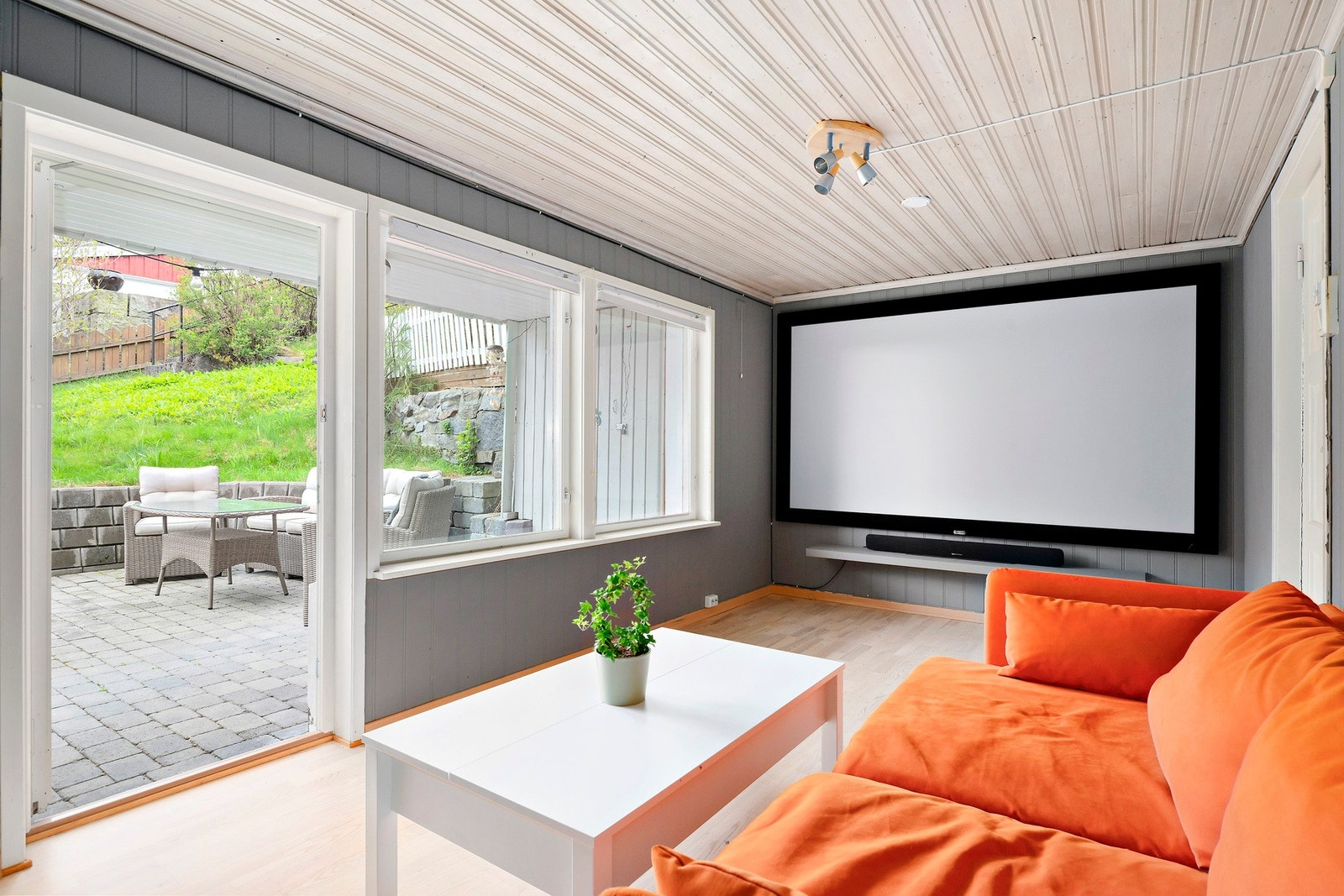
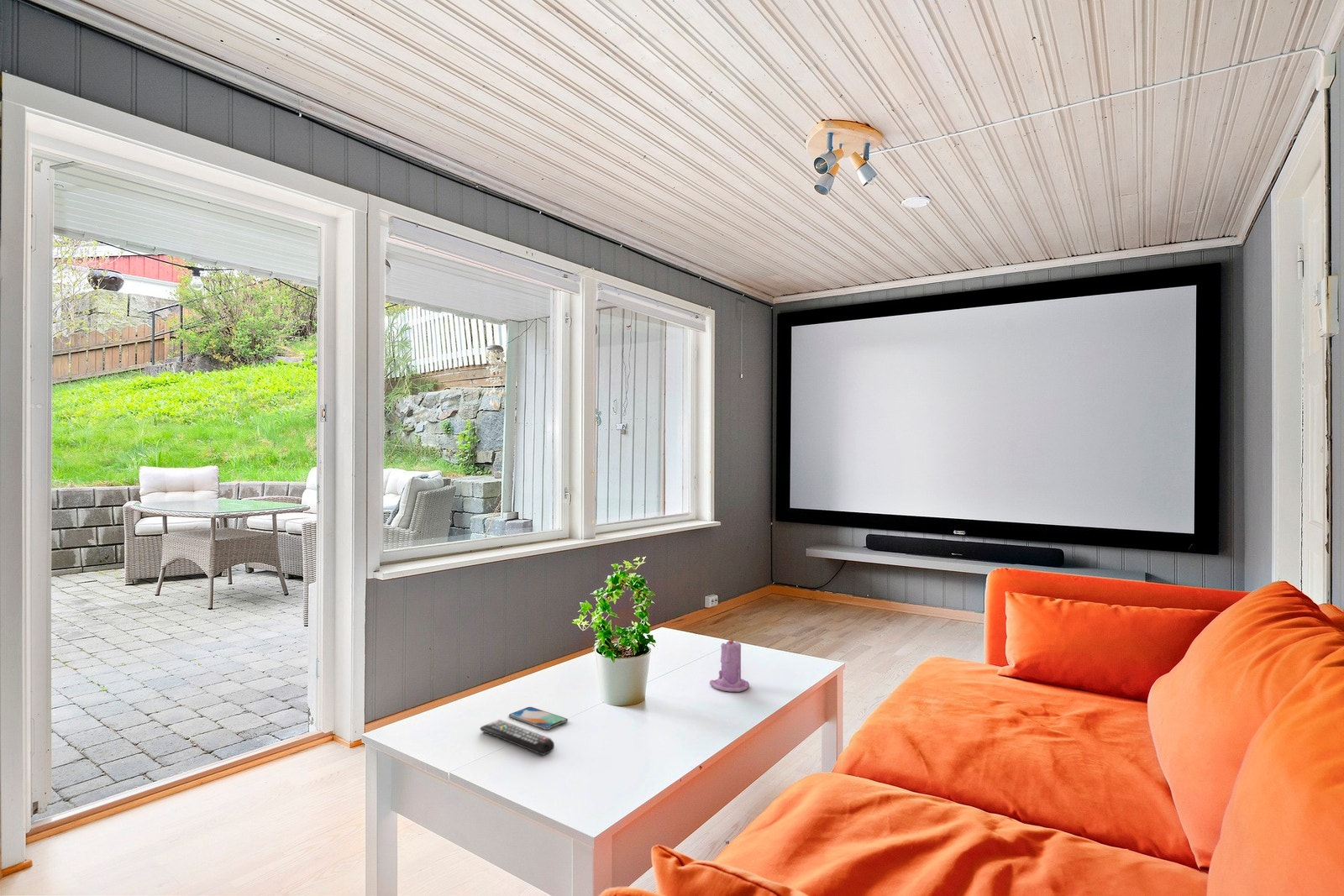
+ remote control (516, 736)
+ candle (731, 660)
+ smartphone (538, 717)
